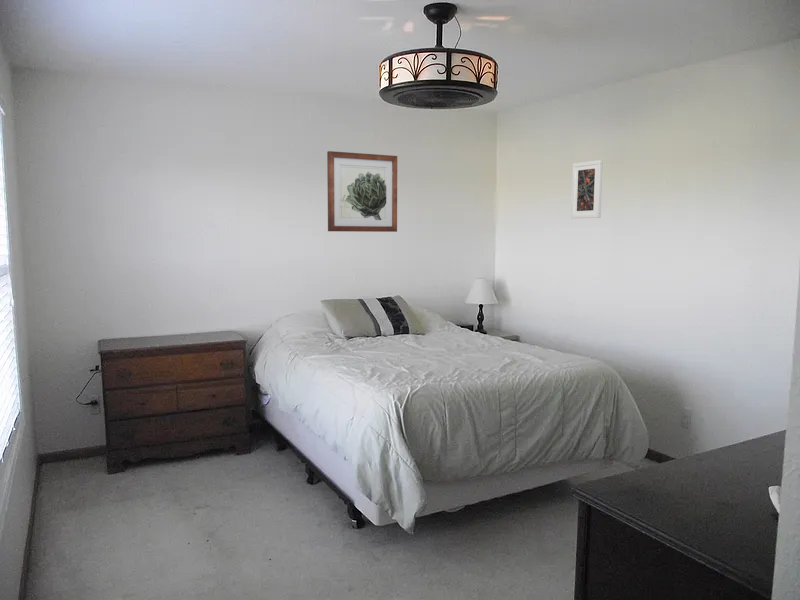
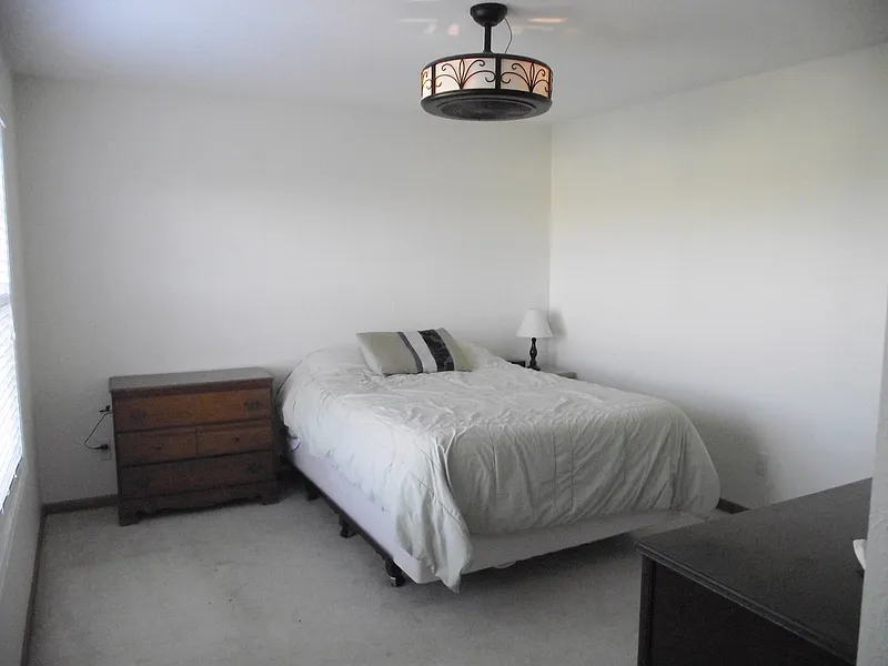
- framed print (586, 190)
- wall art (363, 192)
